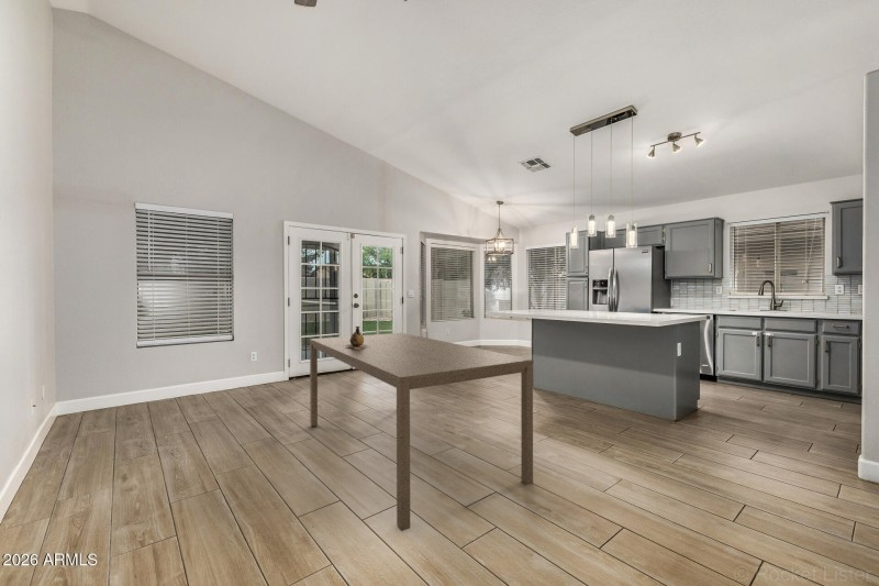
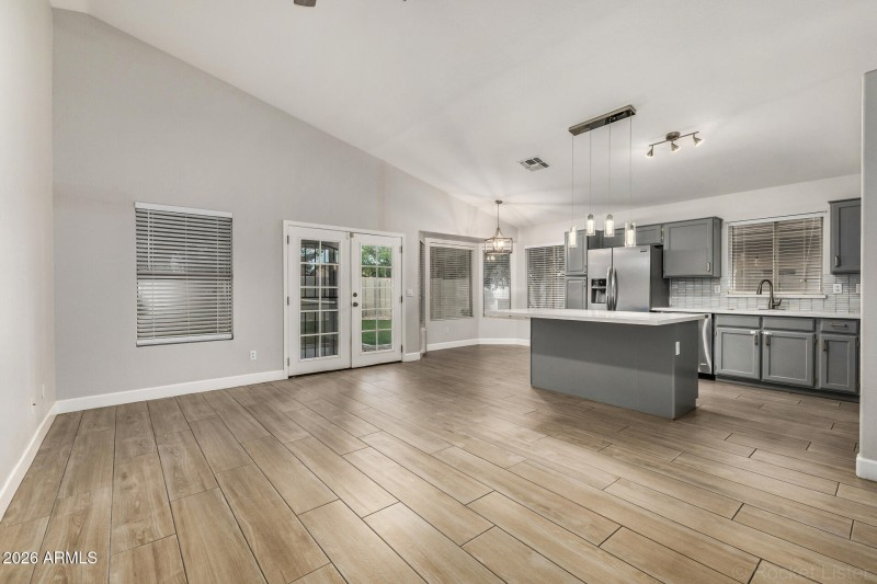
- vase (357, 336)
- dining table (401, 398)
